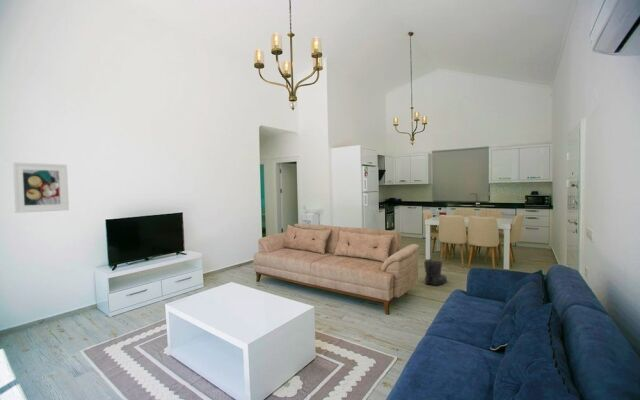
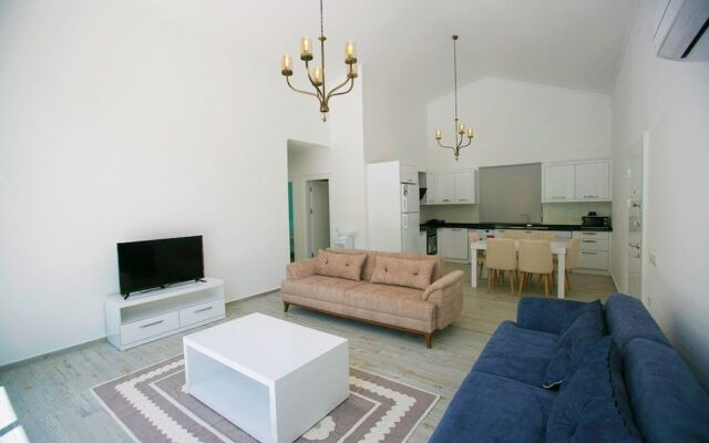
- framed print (42, 187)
- boots (435, 270)
